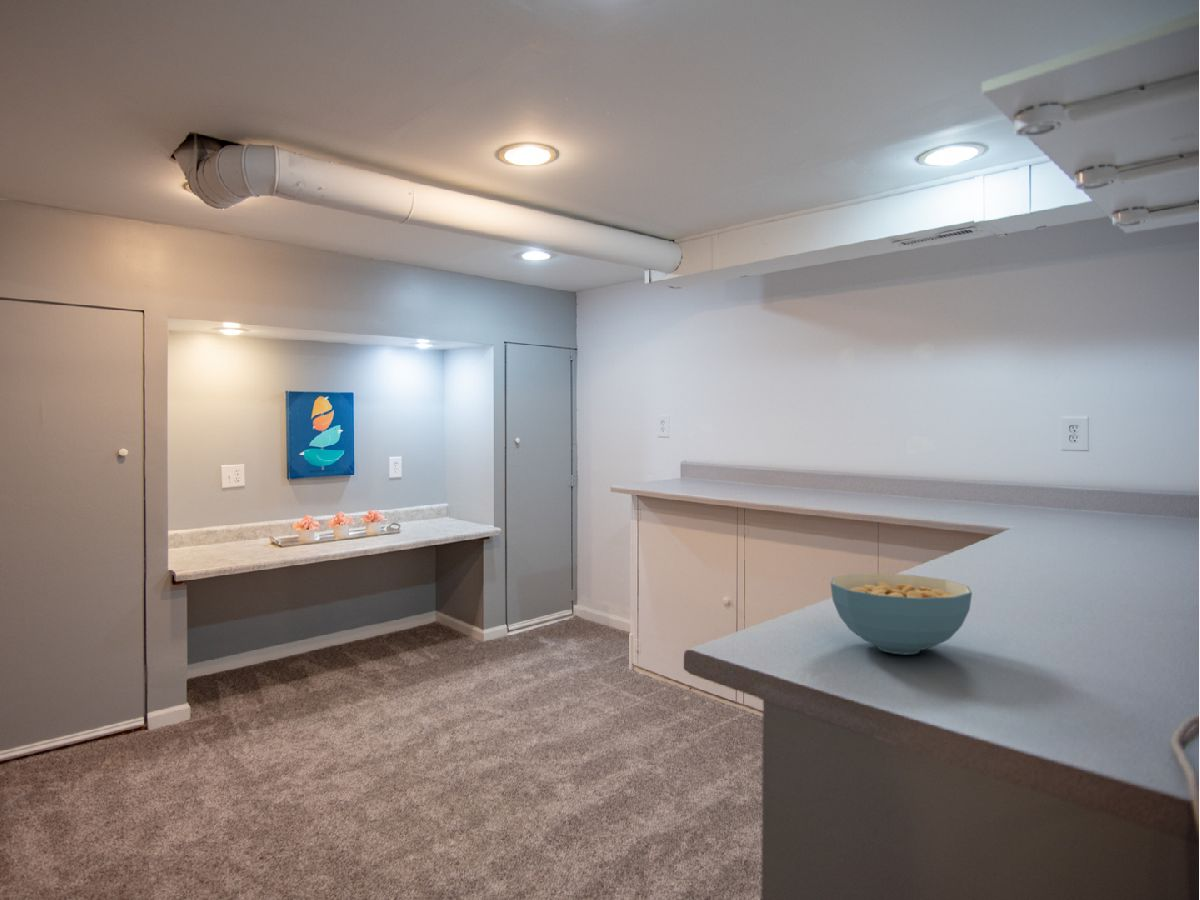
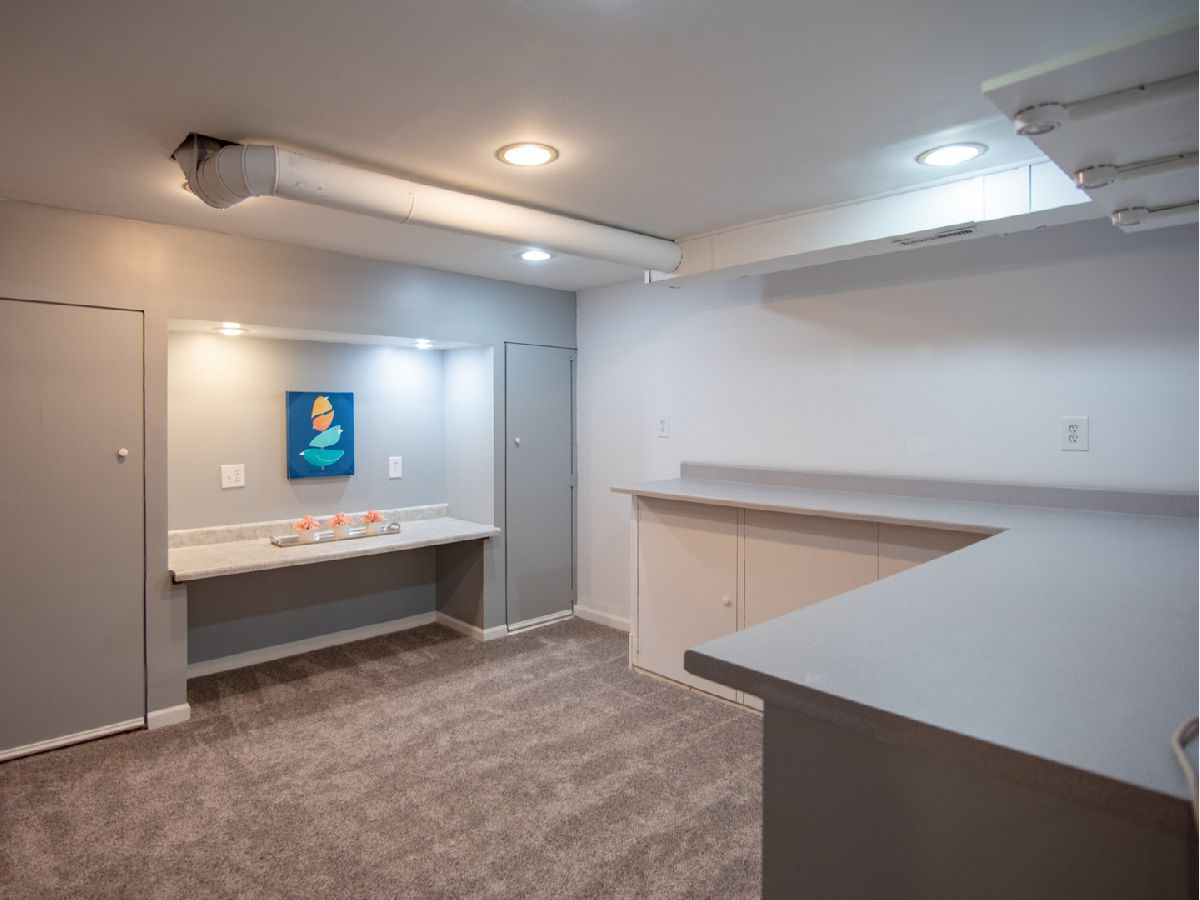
- cereal bowl (898, 616)
